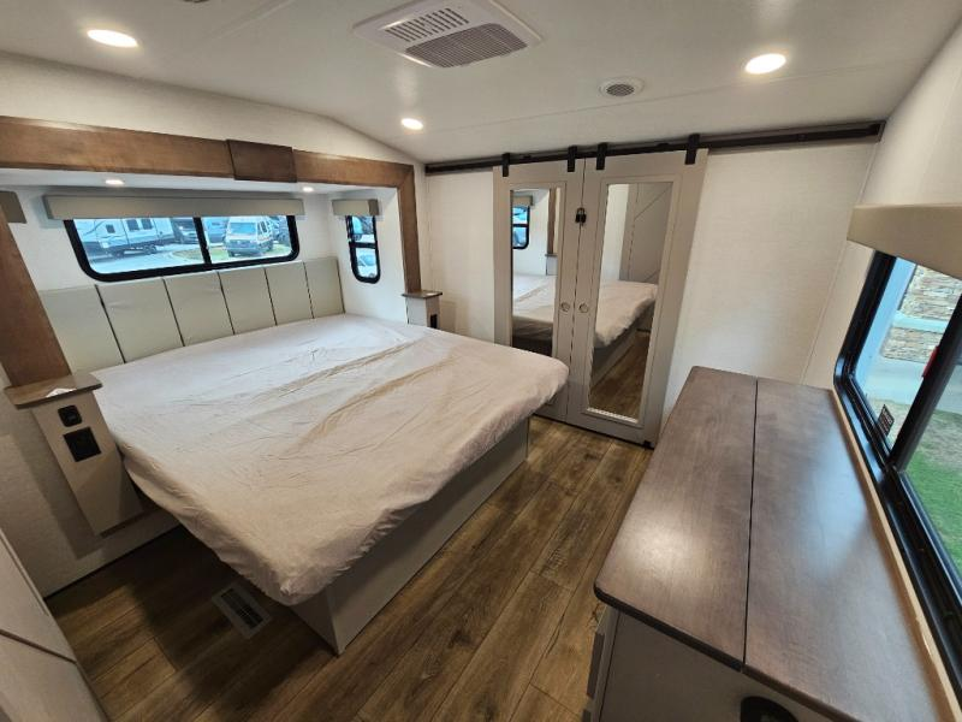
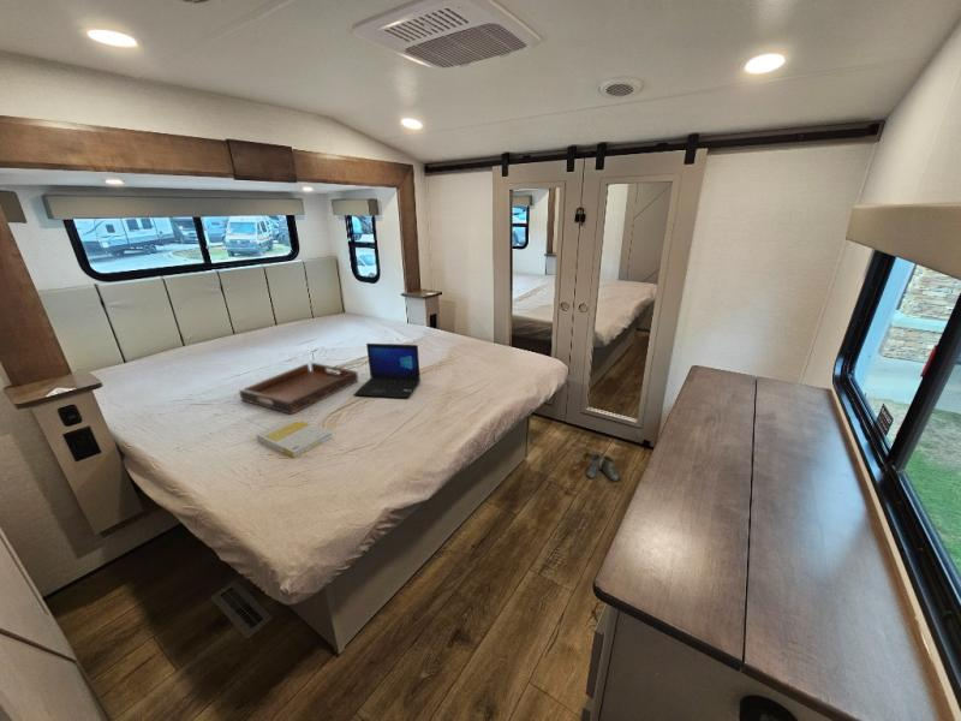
+ laptop (386, 369)
+ serving tray (302, 385)
+ book (294, 435)
+ boots (601, 466)
